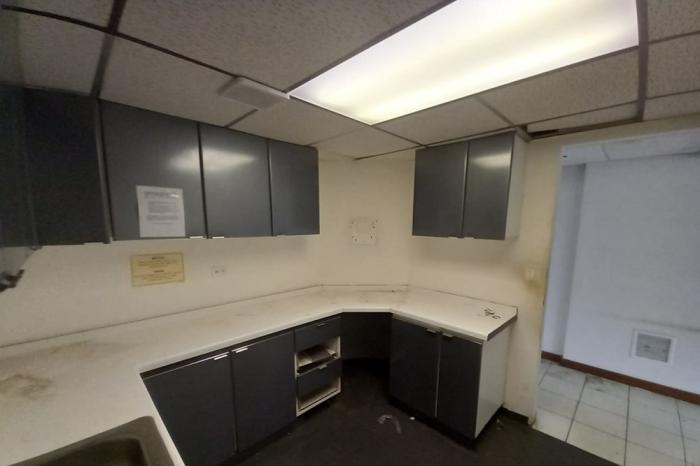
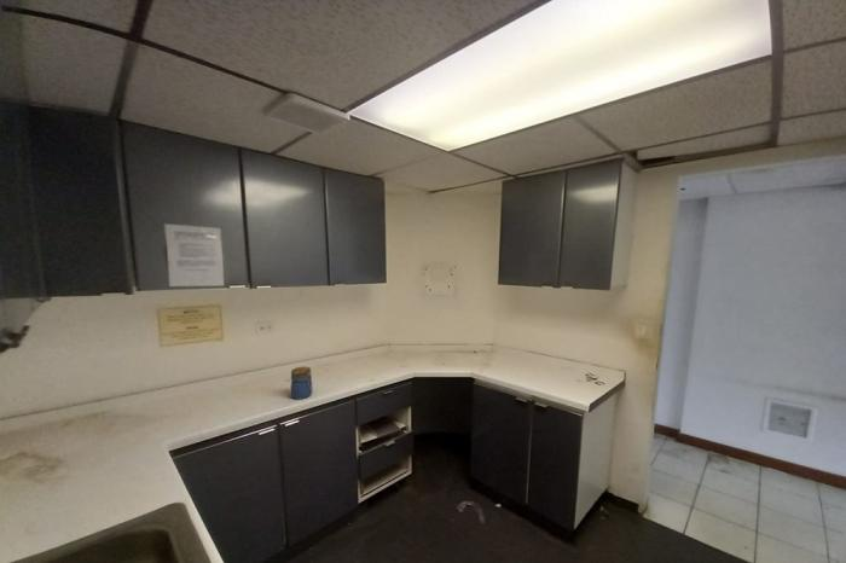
+ jar (302, 382)
